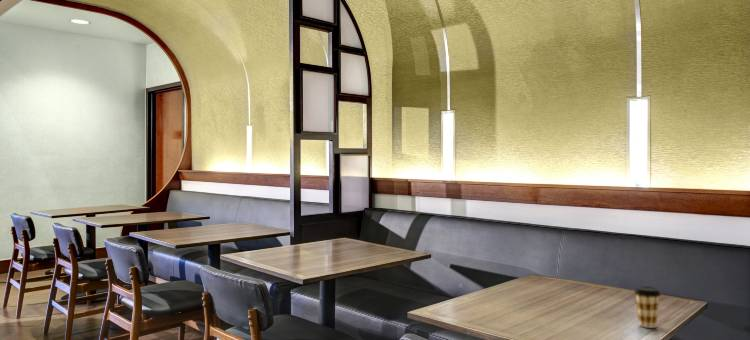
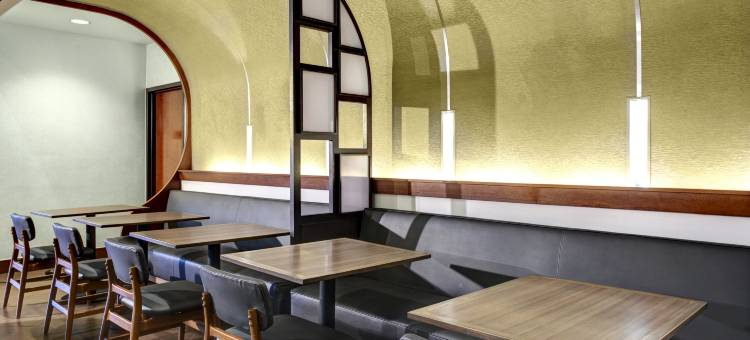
- coffee cup (647, 307)
